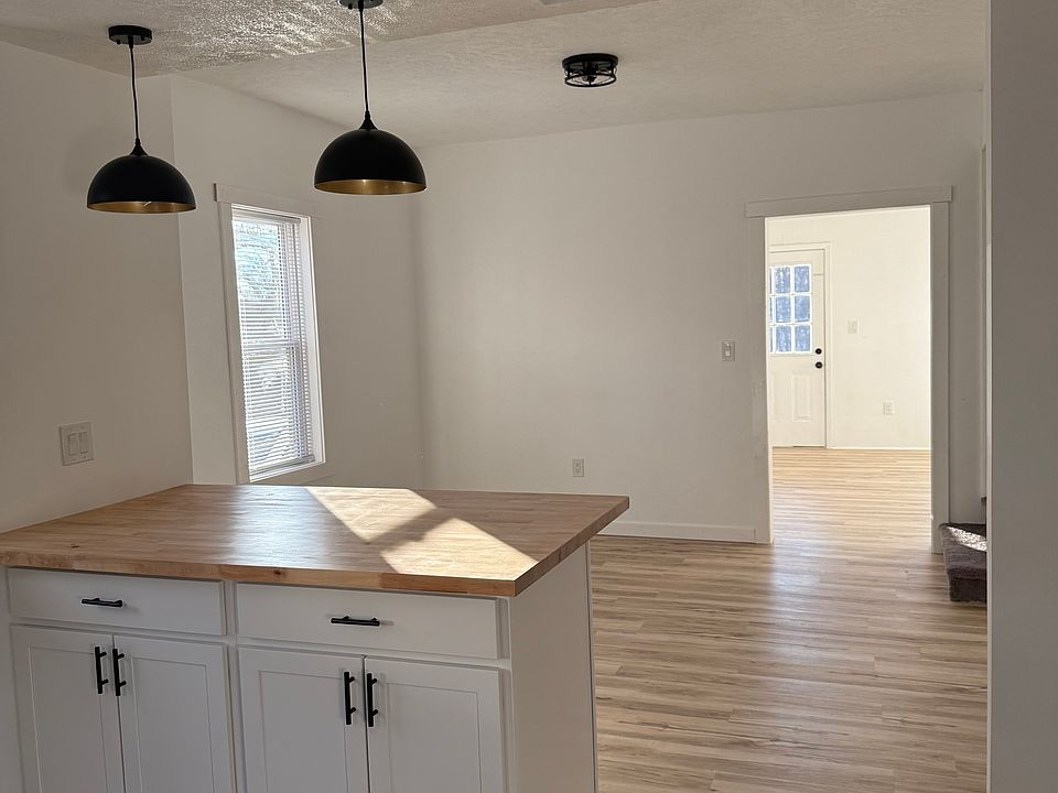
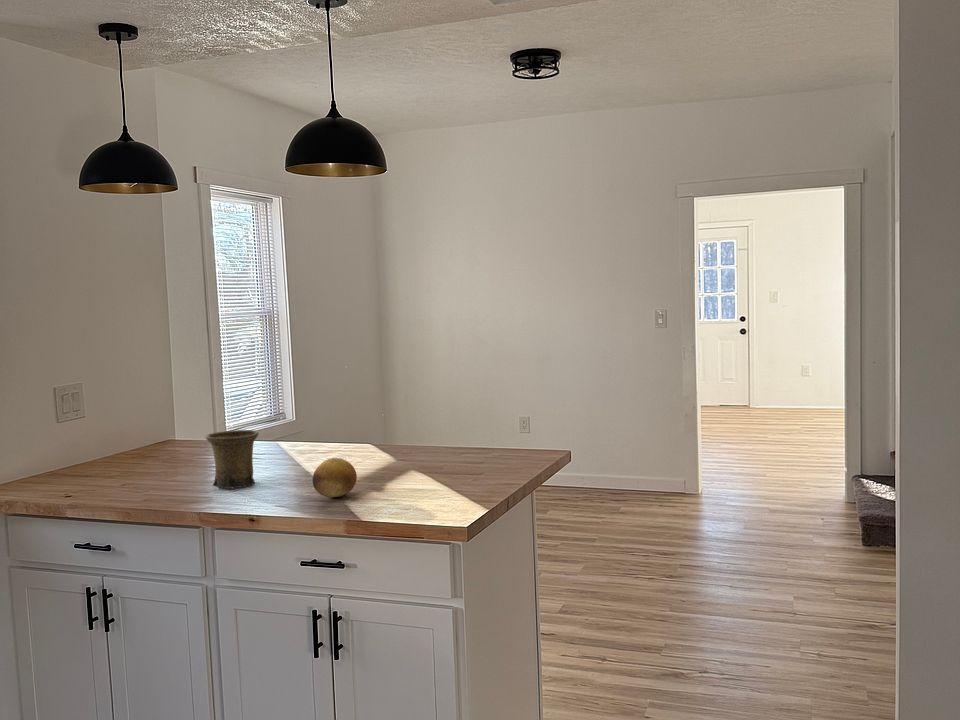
+ fruit (333, 477)
+ mug (233, 459)
